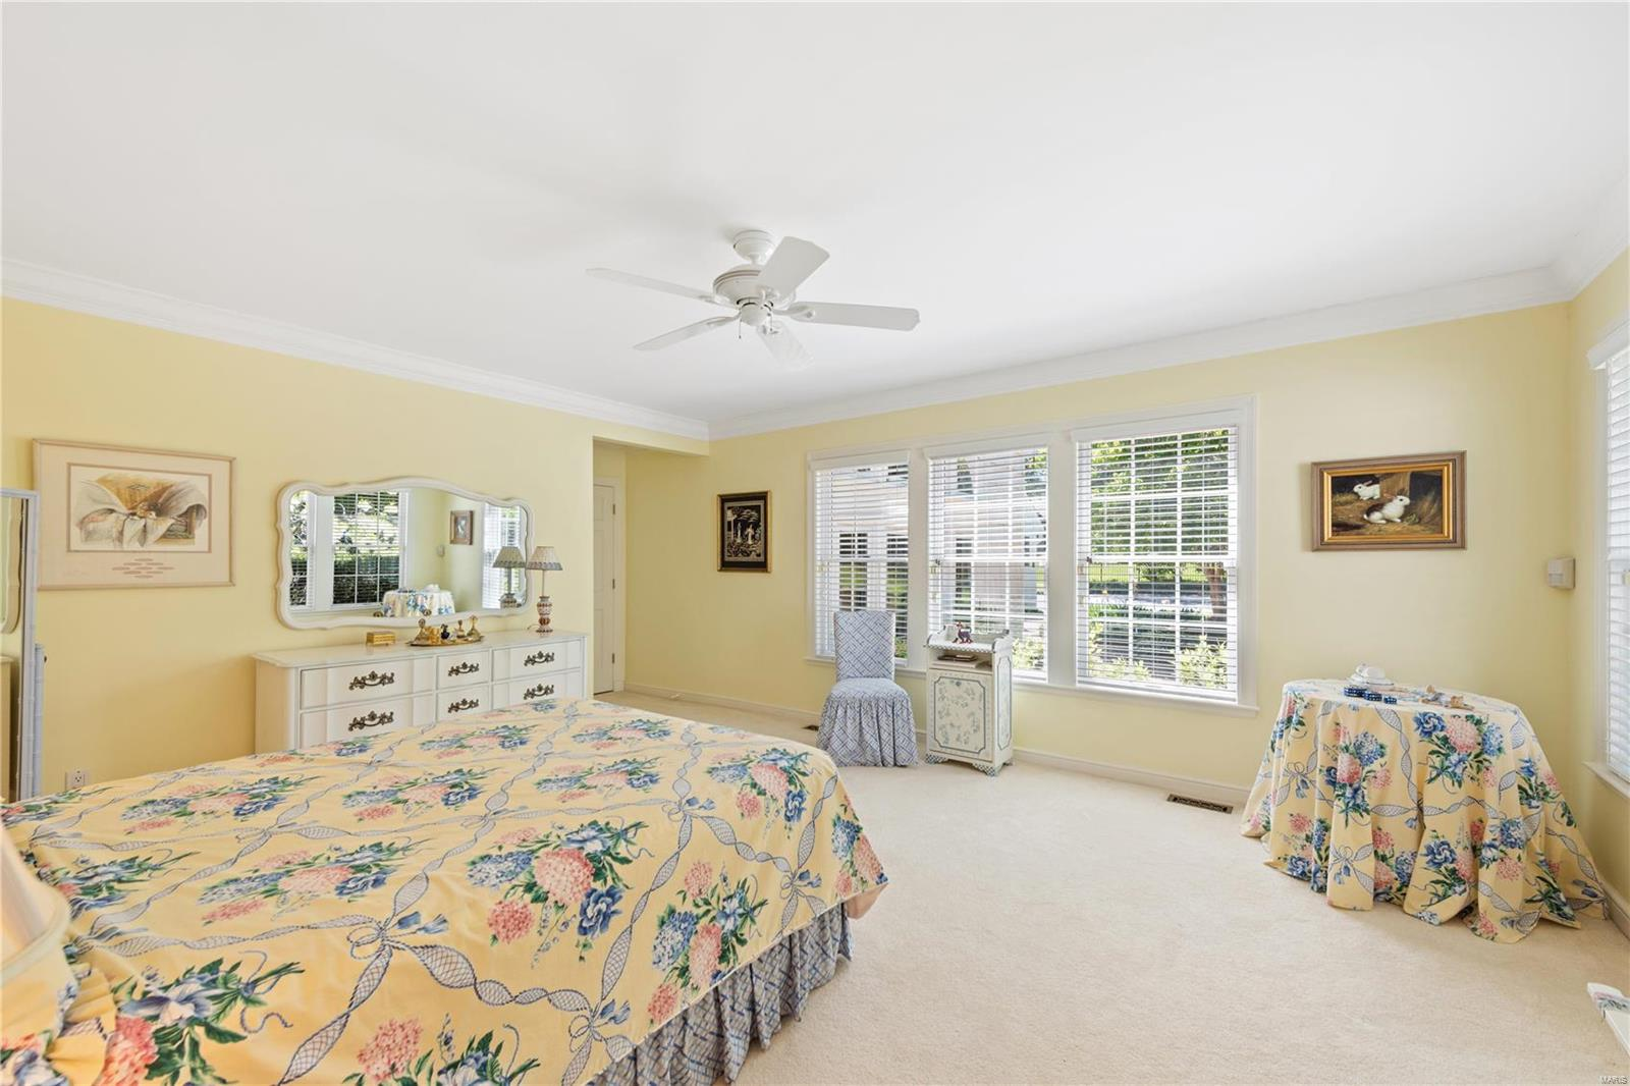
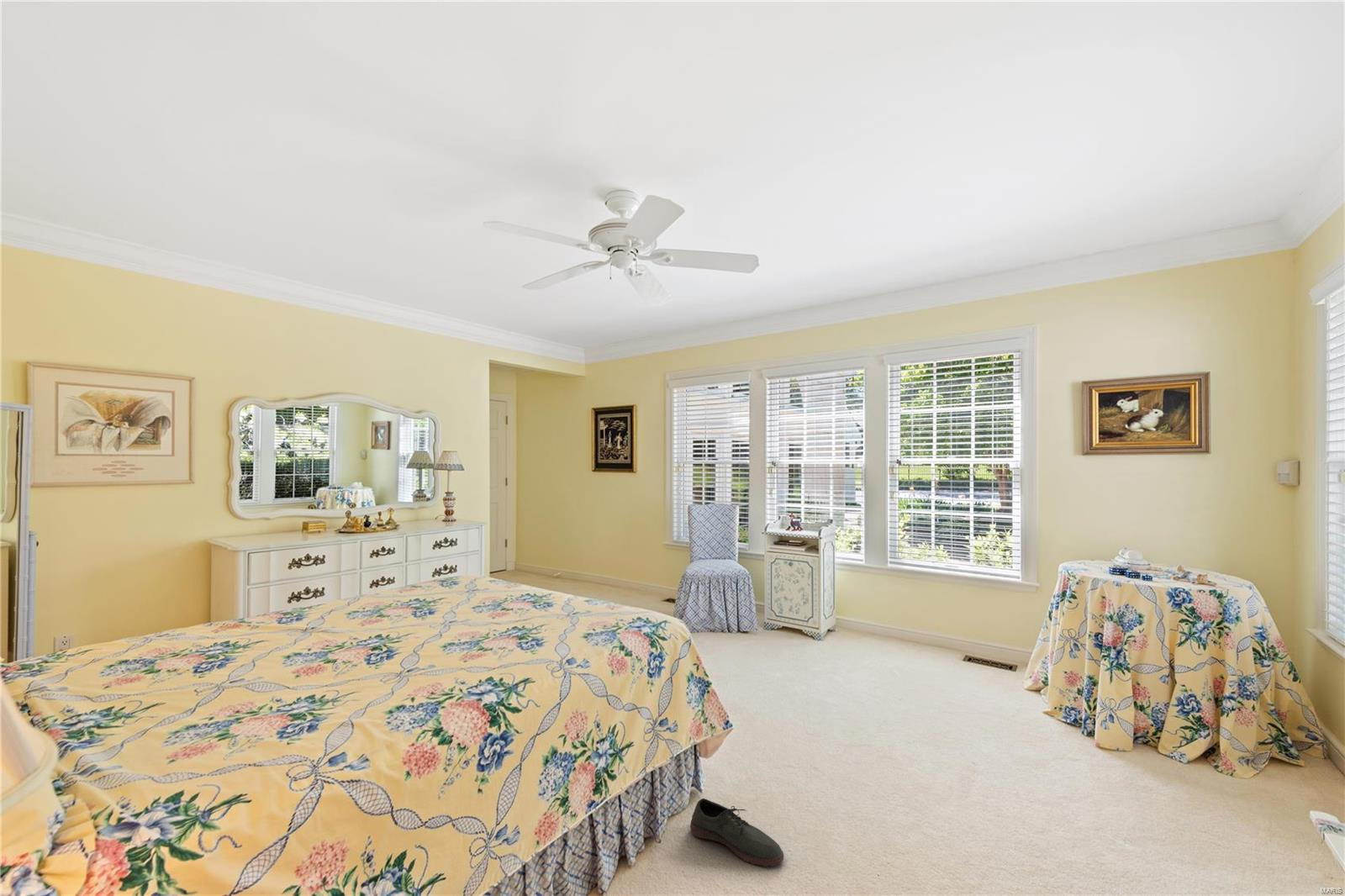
+ shoe (736, 826)
